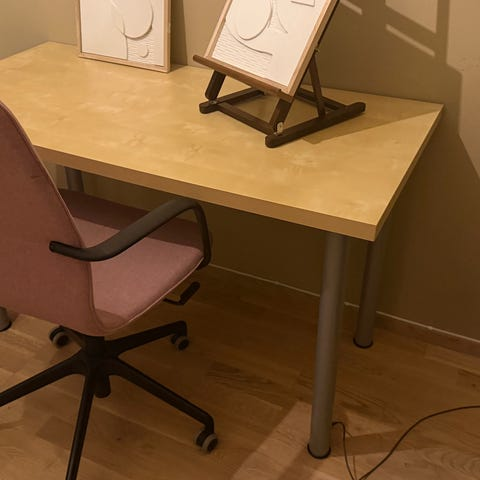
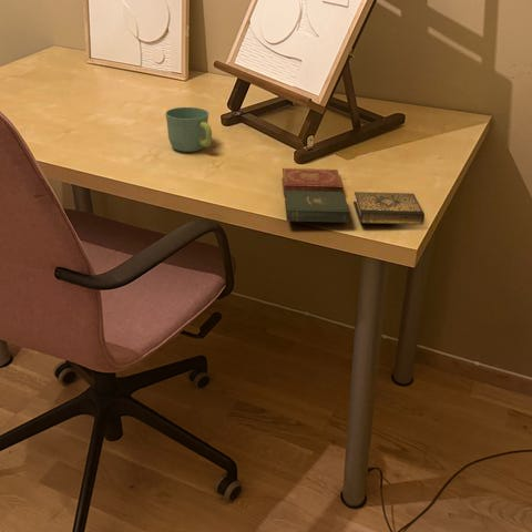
+ mug (192, 131)
+ book (344, 194)
